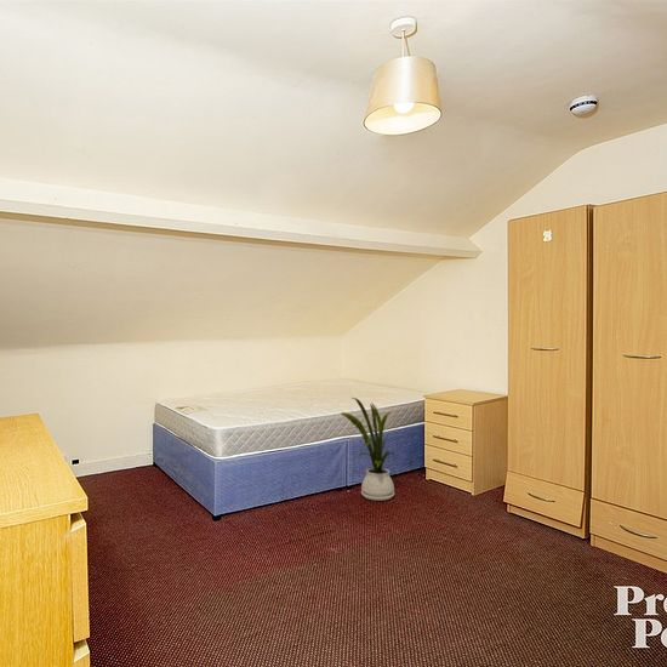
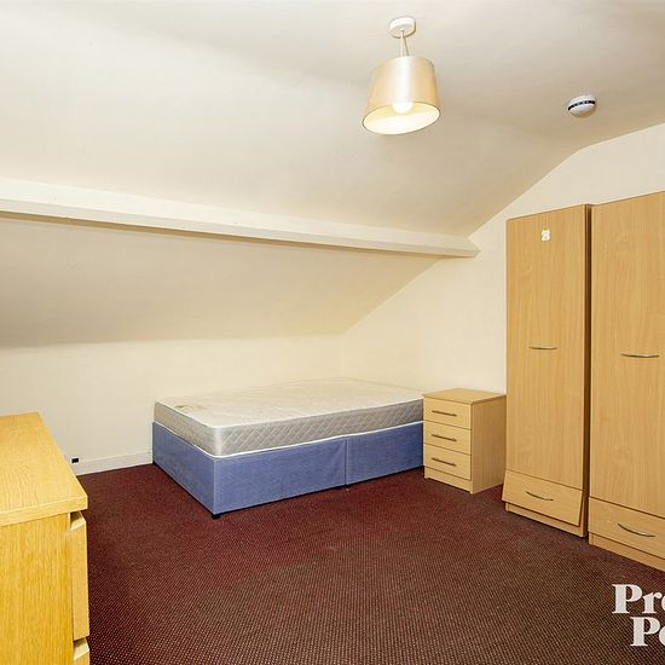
- house plant (374, 445)
